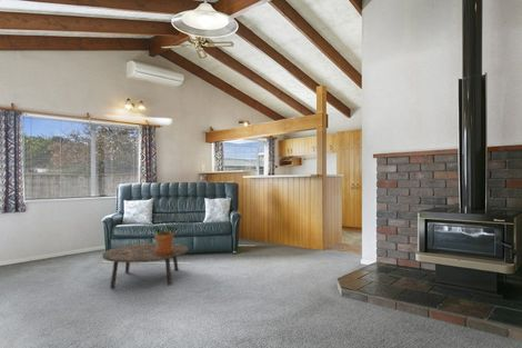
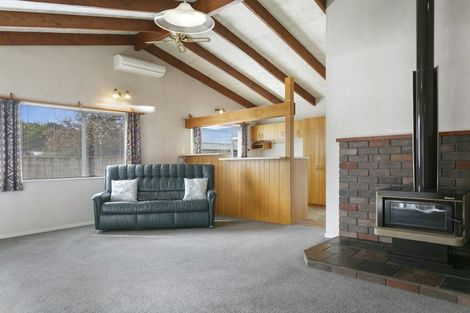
- coffee table (147, 261)
- potted plant (167, 238)
